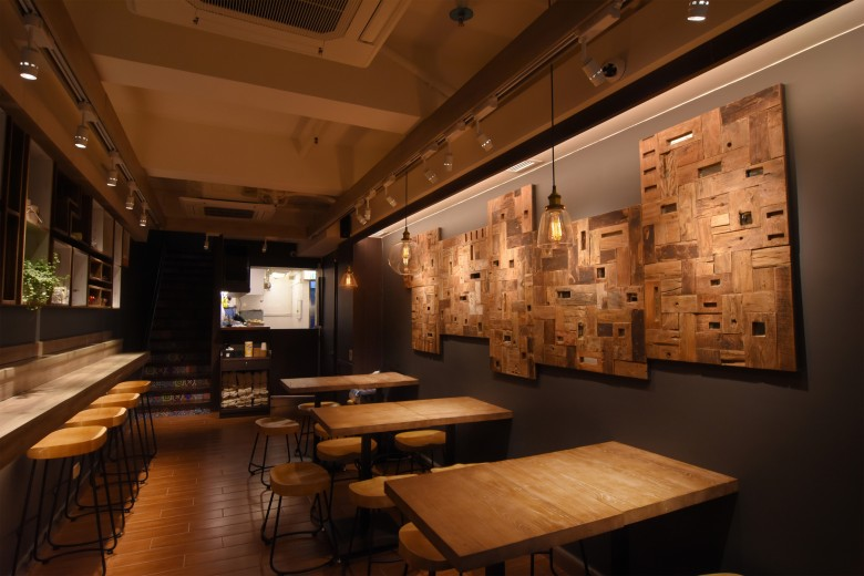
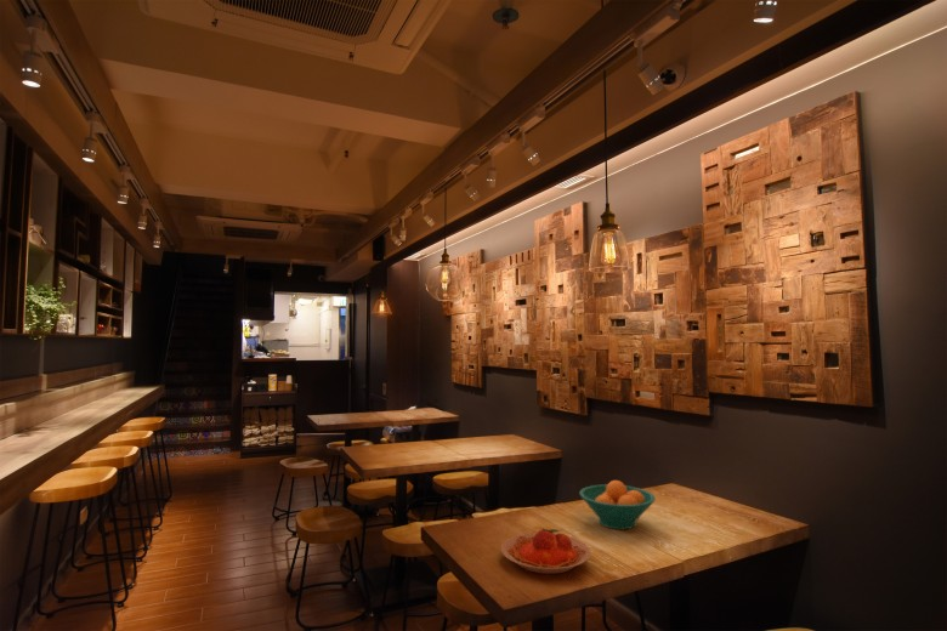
+ plate (545, 544)
+ fruit bowl (617, 502)
